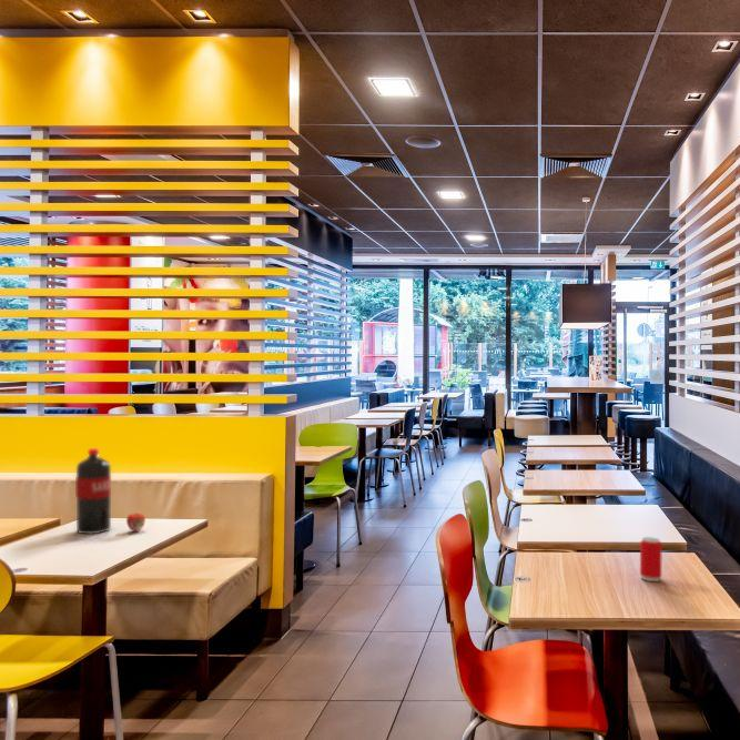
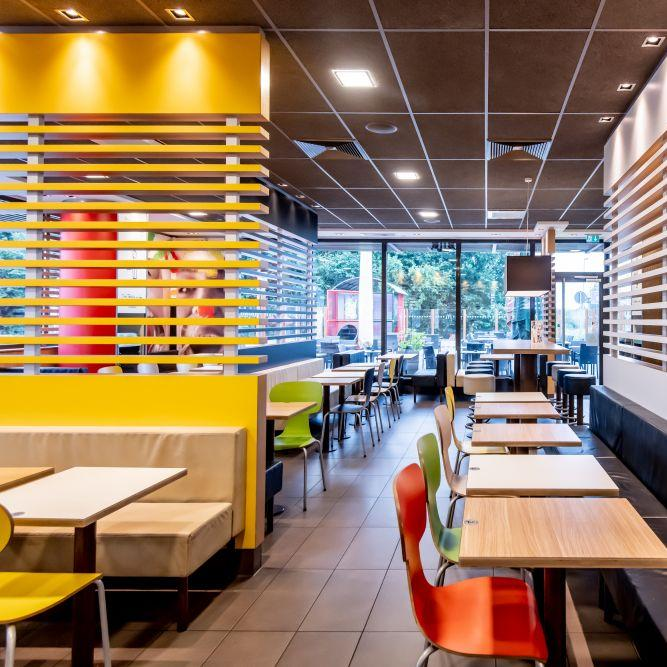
- apple (135, 521)
- pop (93, 489)
- beverage can (650, 558)
